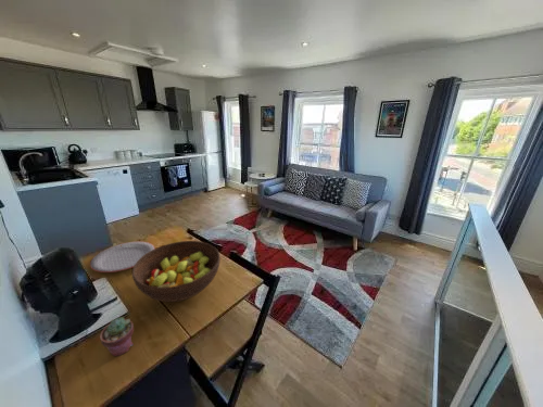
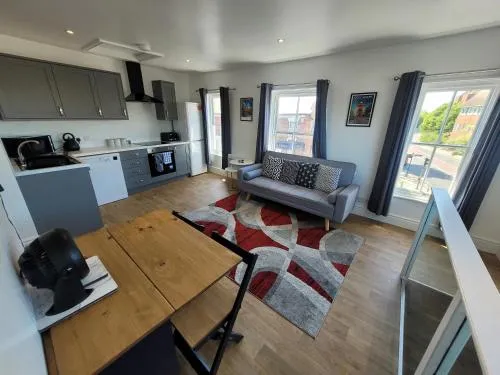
- potted succulent (118, 334)
- plate (125, 256)
- fruit bowl (180, 276)
